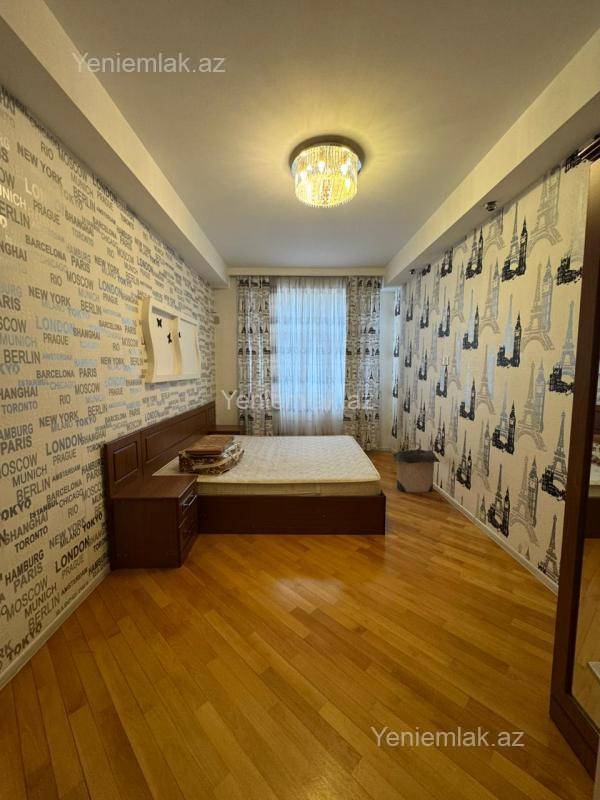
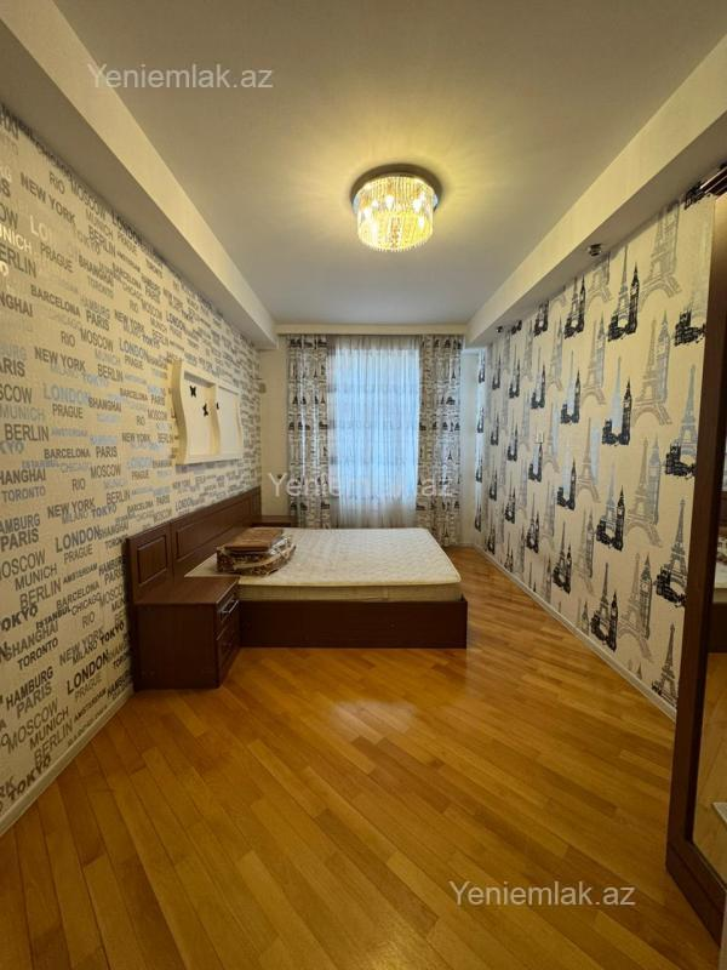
- laundry hamper (415, 464)
